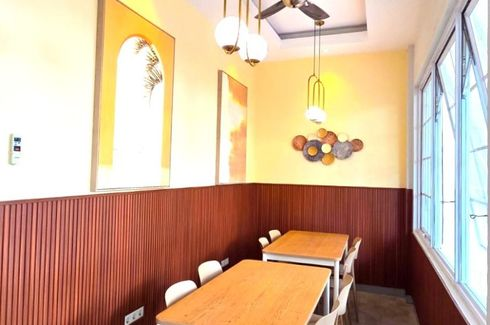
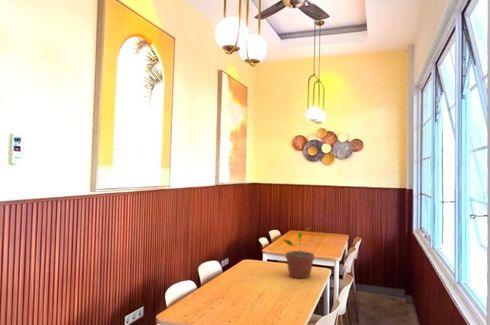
+ potted plant (299, 251)
